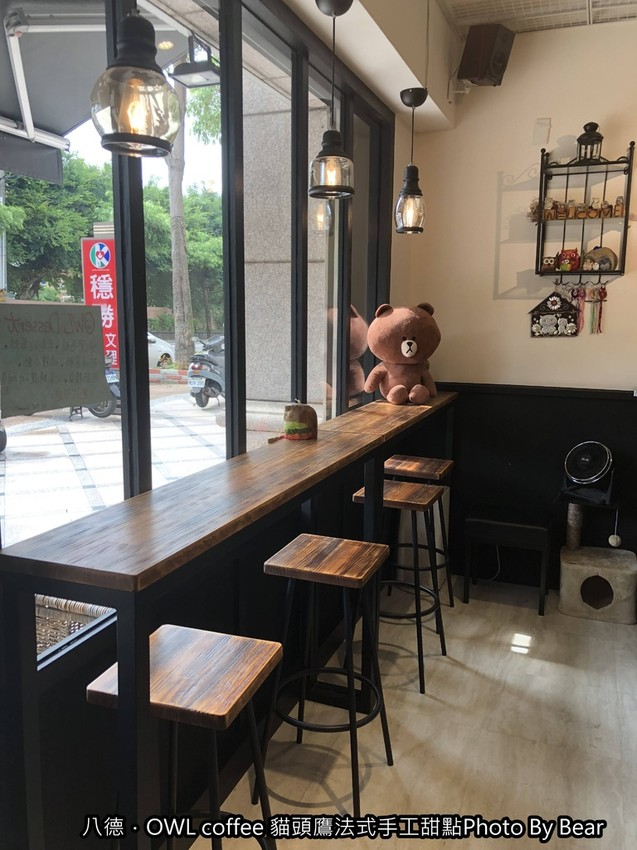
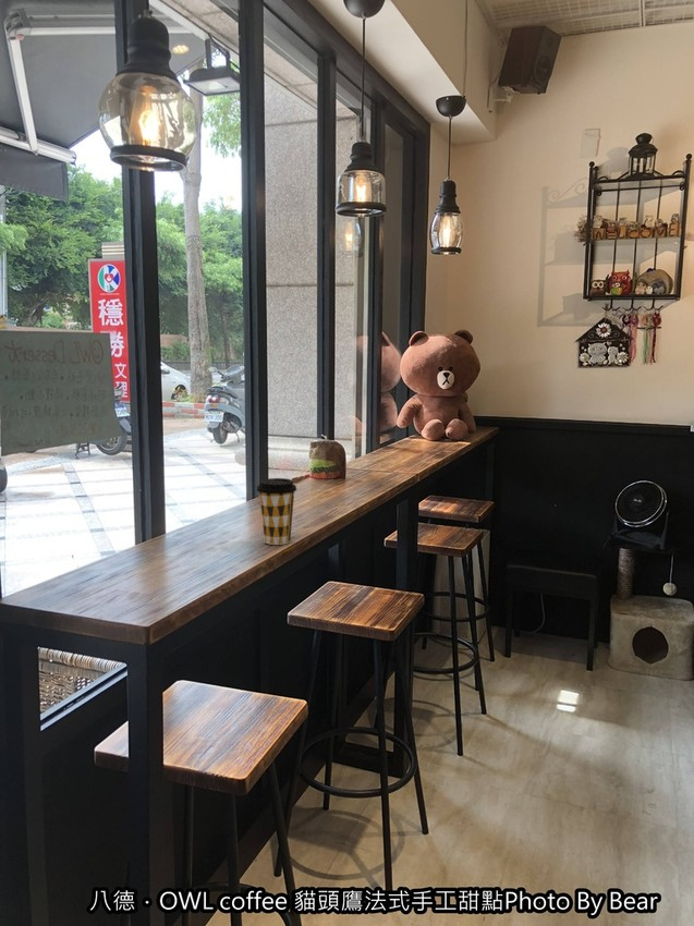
+ coffee cup (277, 511)
